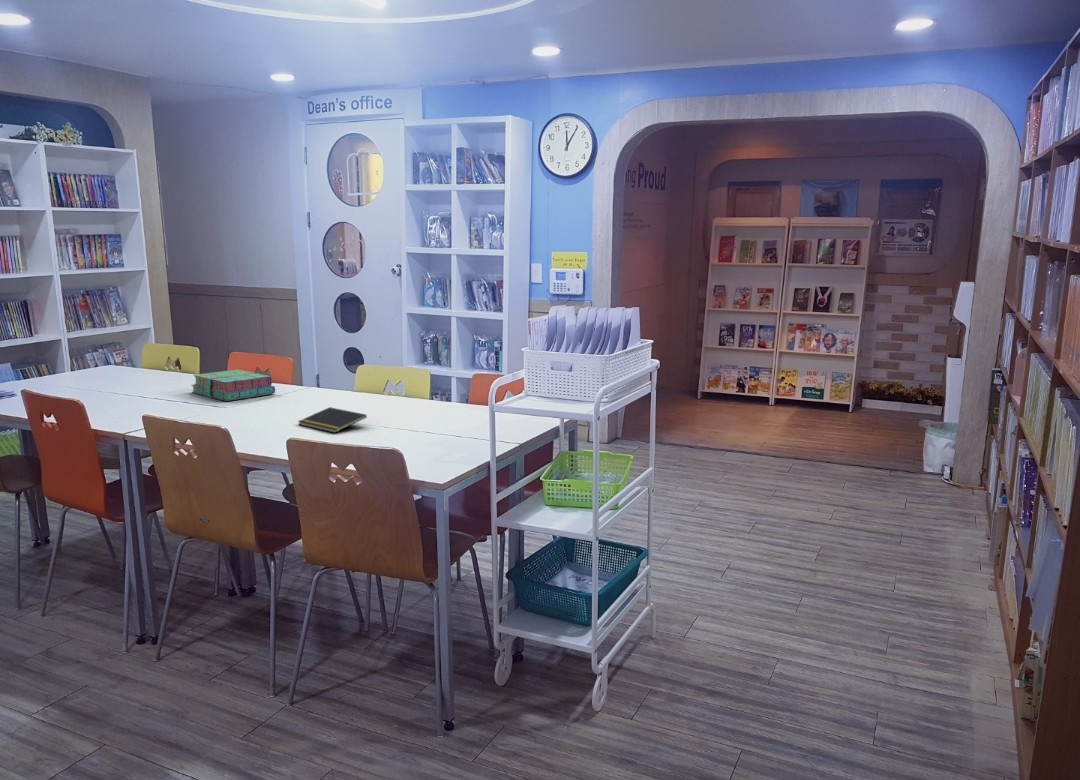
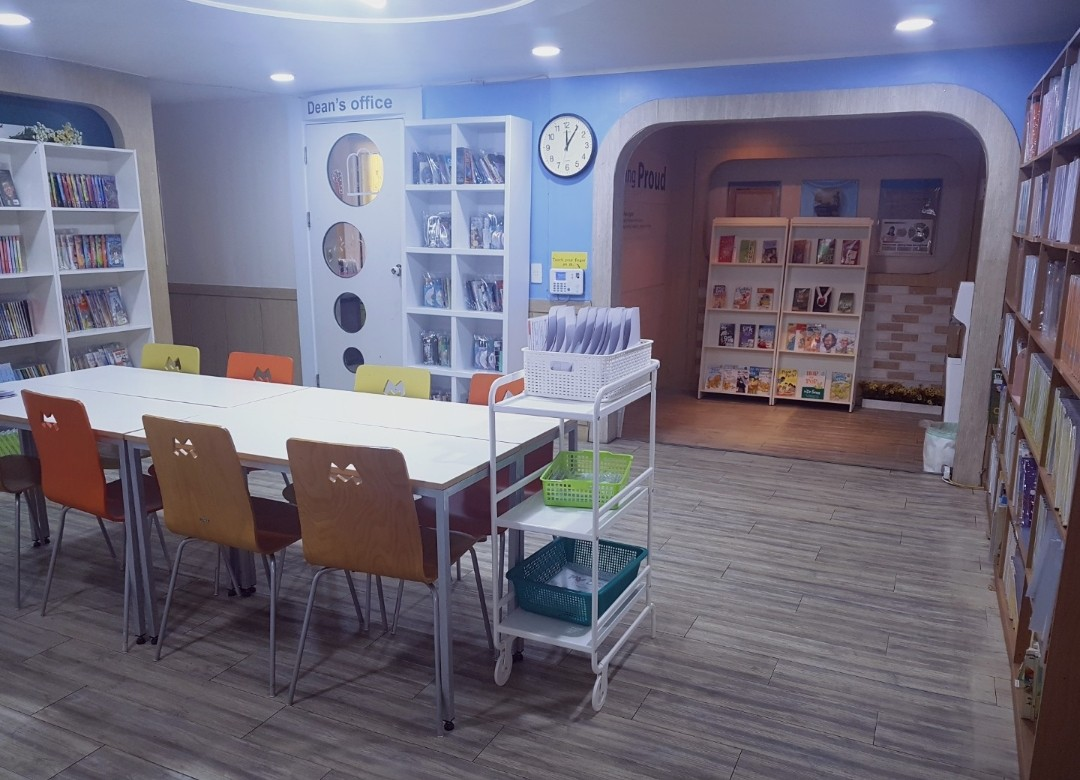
- notepad (332, 419)
- stack of books (232, 384)
